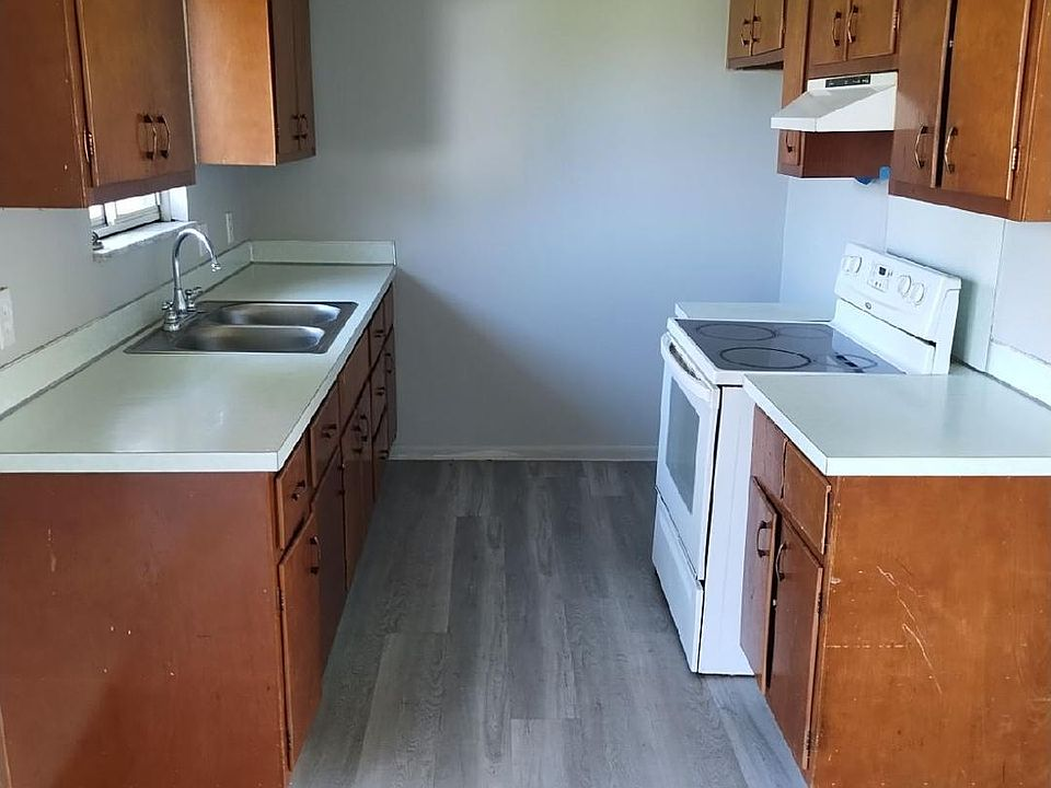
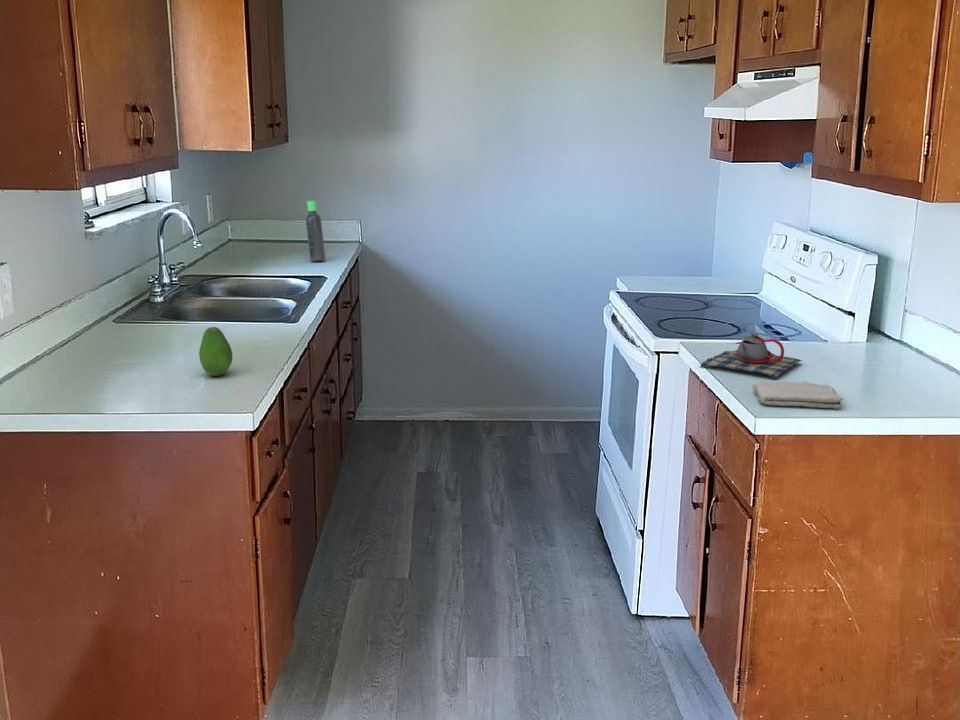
+ teapot (752, 349)
+ fruit (215, 351)
+ washcloth (797, 393)
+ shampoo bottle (315, 231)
